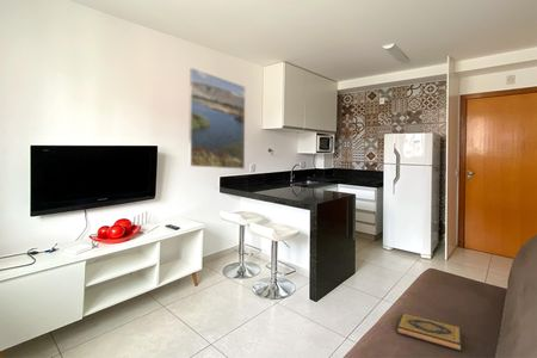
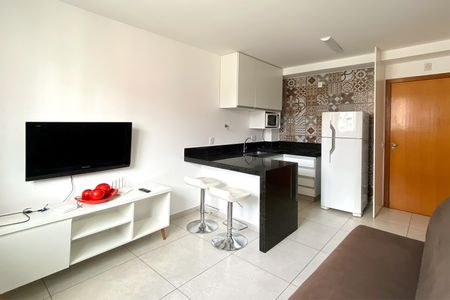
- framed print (218, 123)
- hardback book (428, 329)
